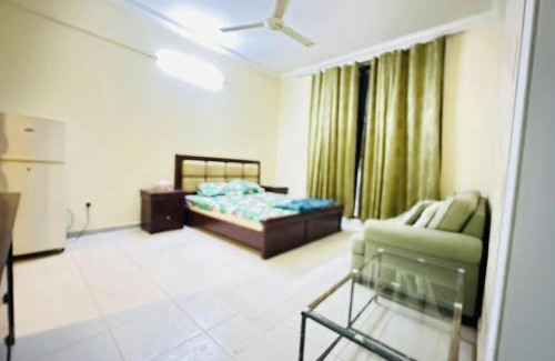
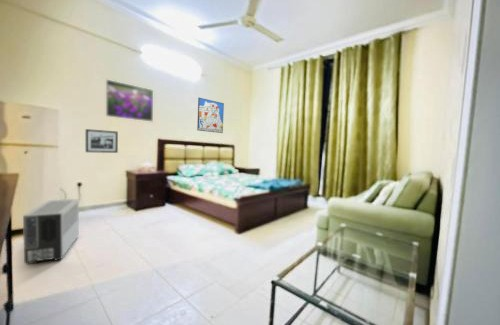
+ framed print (131, 102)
+ wall art (211, 116)
+ picture frame (102, 141)
+ air purifier (55, 227)
